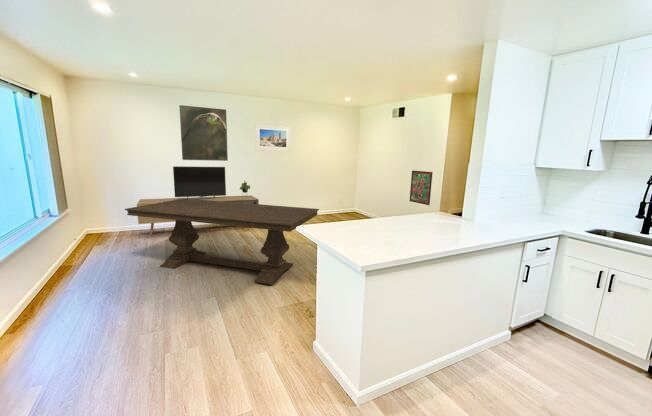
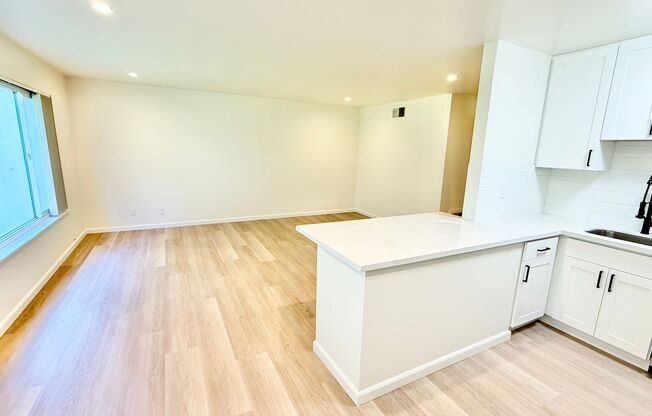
- dining table (229, 225)
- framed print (273, 138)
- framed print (204, 134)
- media console (201, 198)
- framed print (420, 187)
